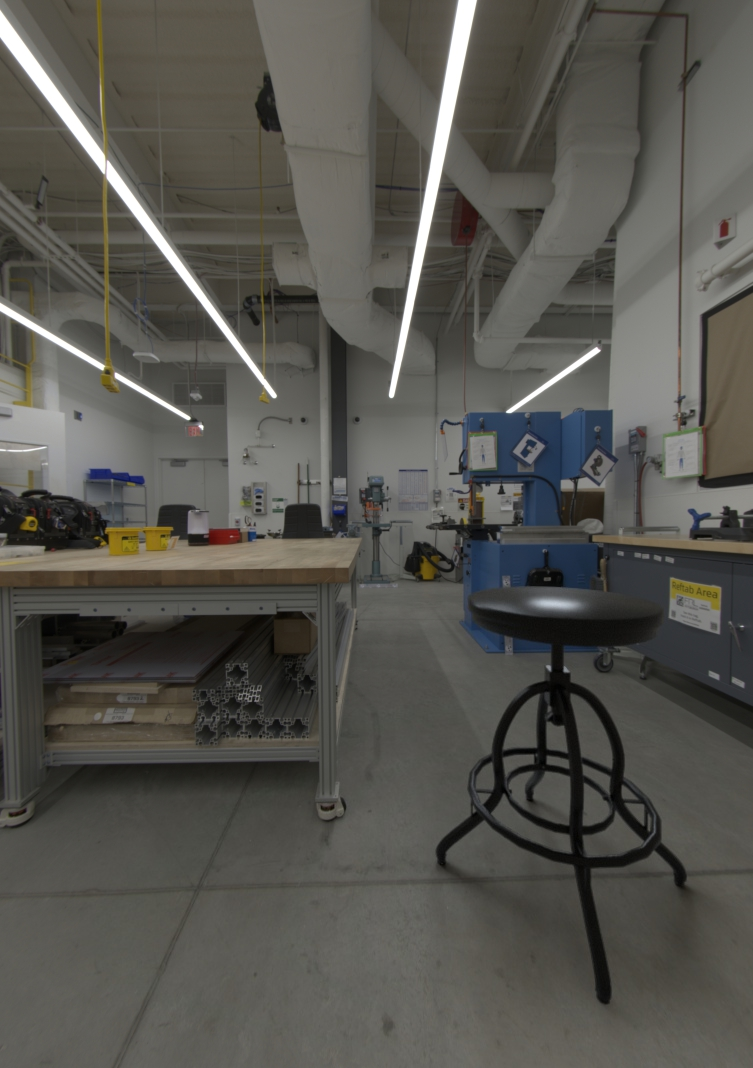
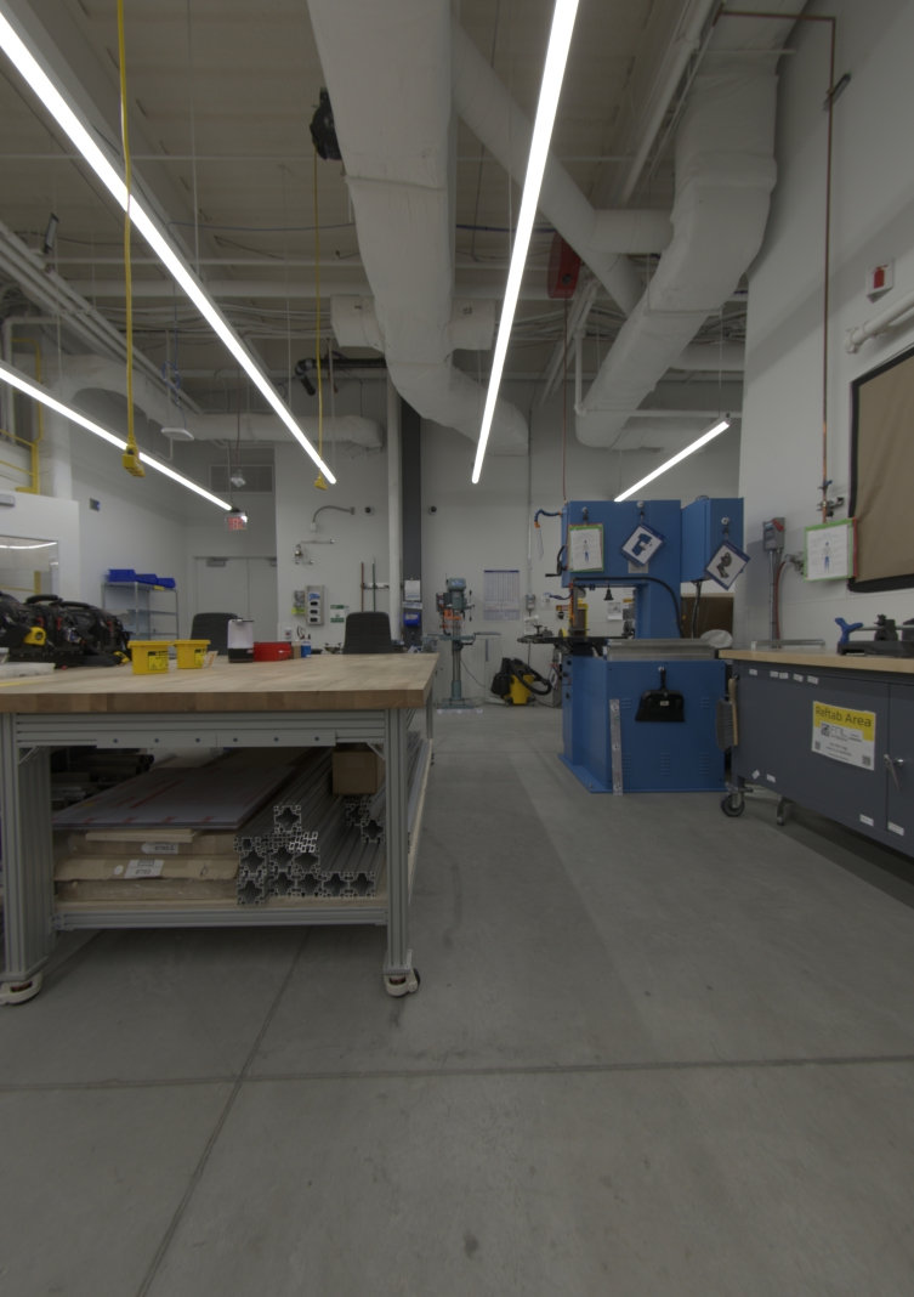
- stool (565, 734)
